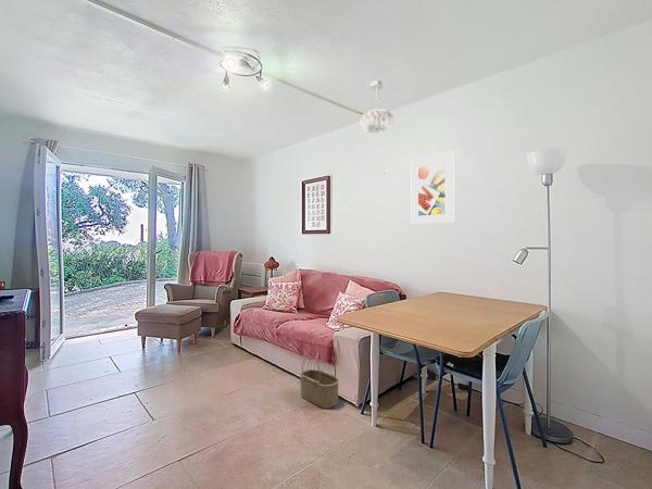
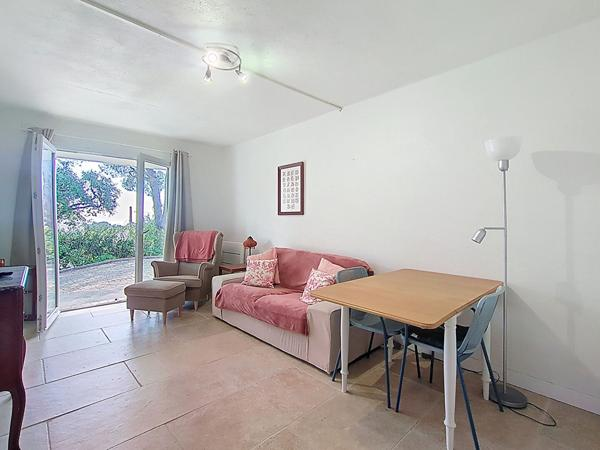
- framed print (431, 189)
- pendant light (376, 109)
- wicker basket (318, 376)
